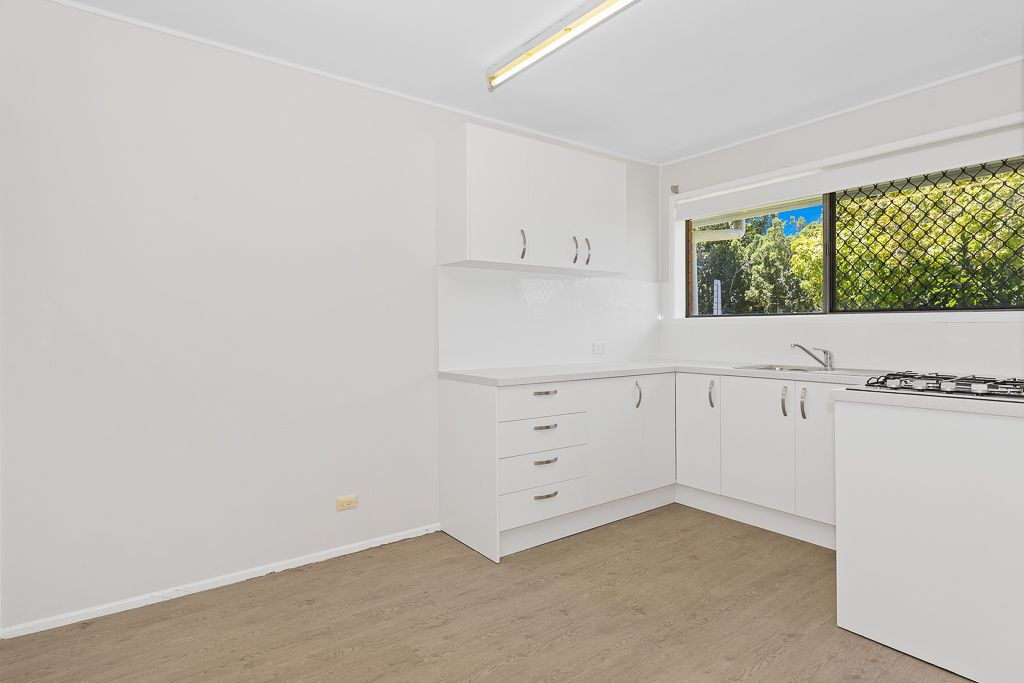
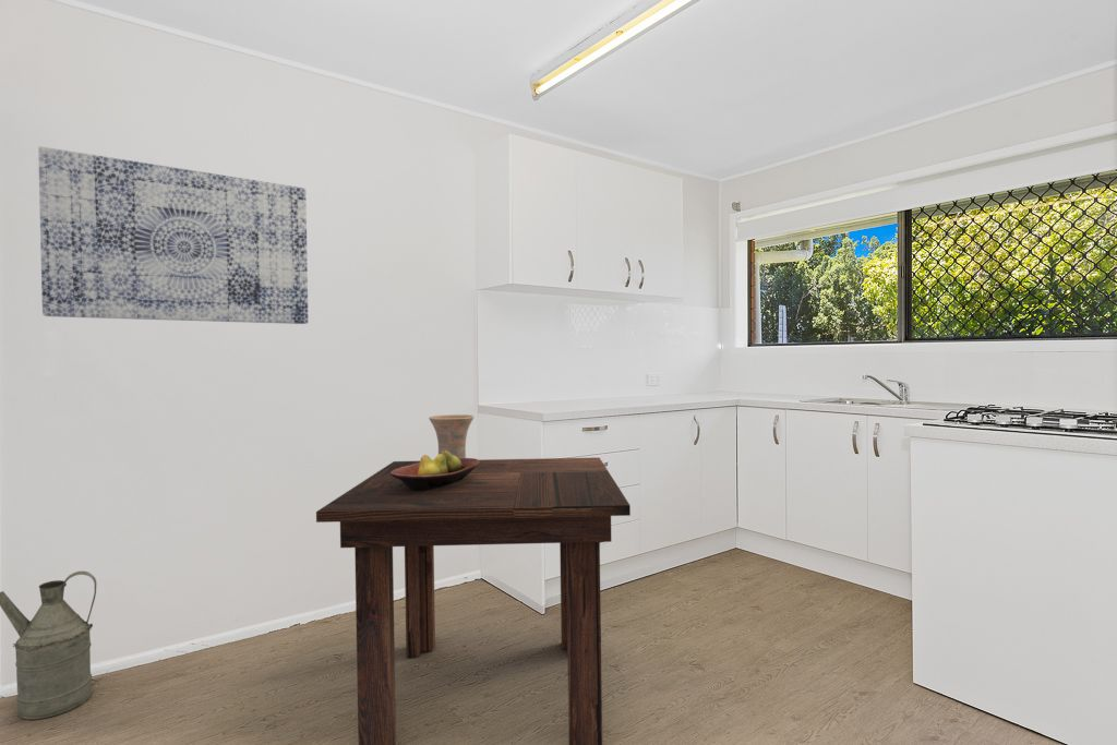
+ vase (452, 438)
+ wall art (188, 245)
+ watering can (48, 641)
+ dining table (489, 543)
+ fruit bowl (436, 467)
